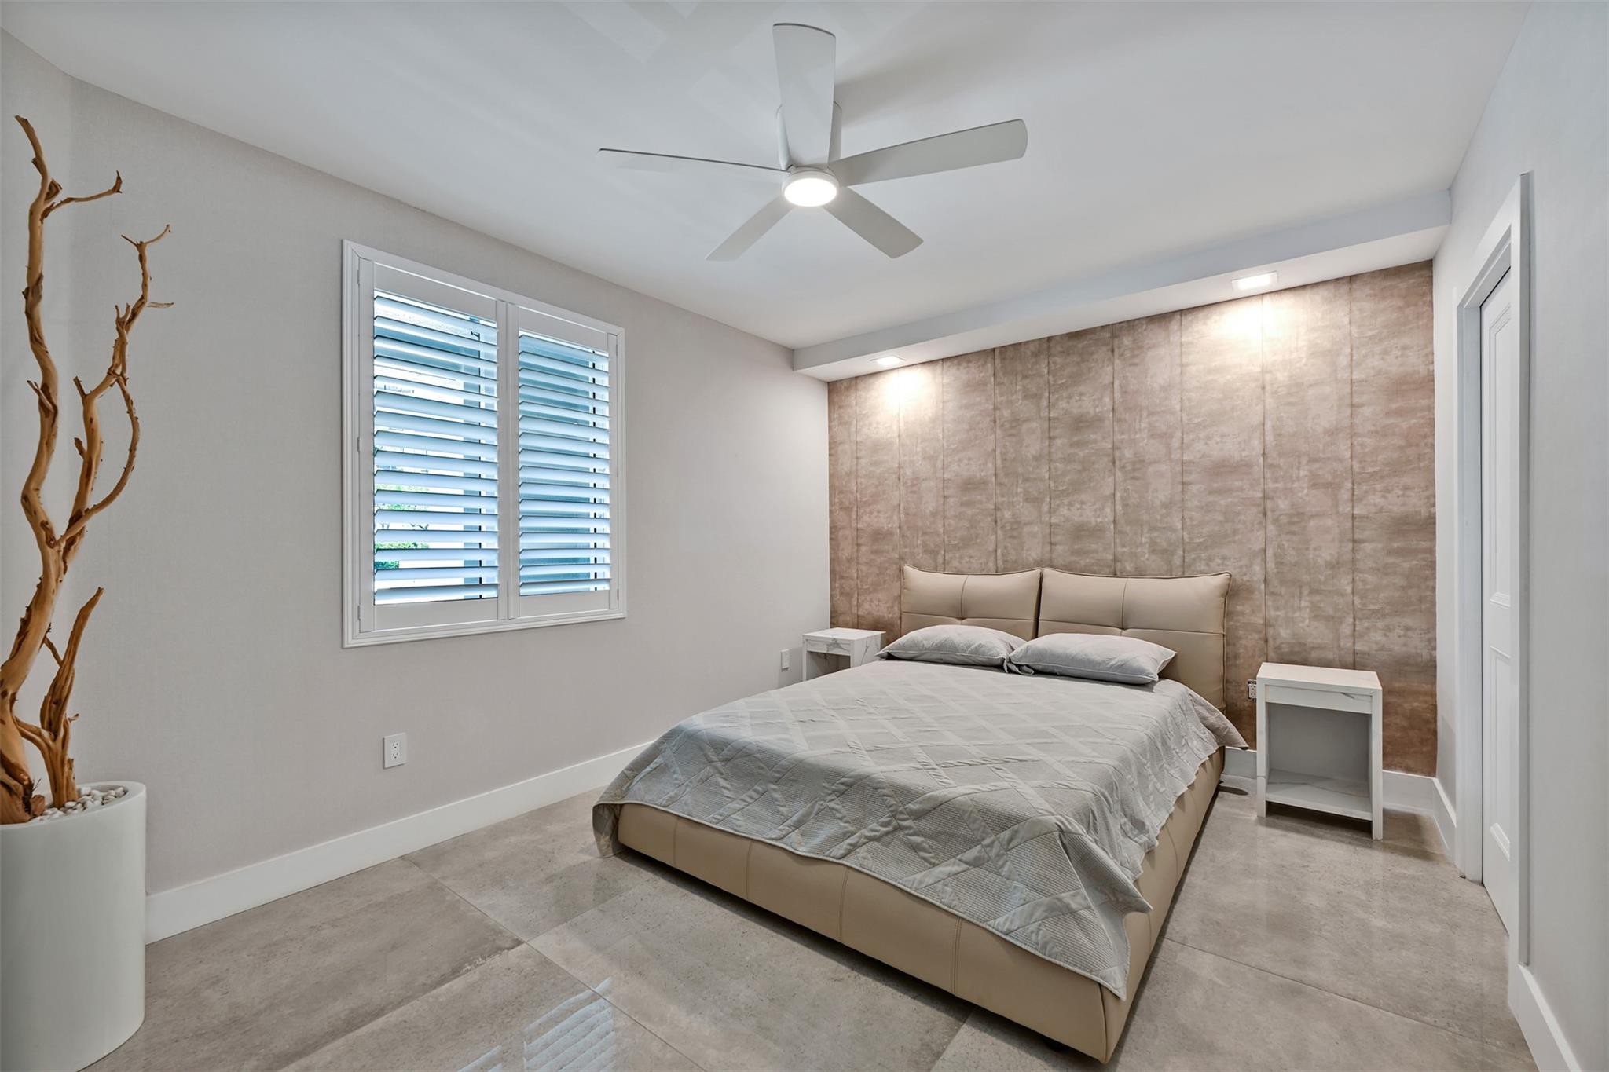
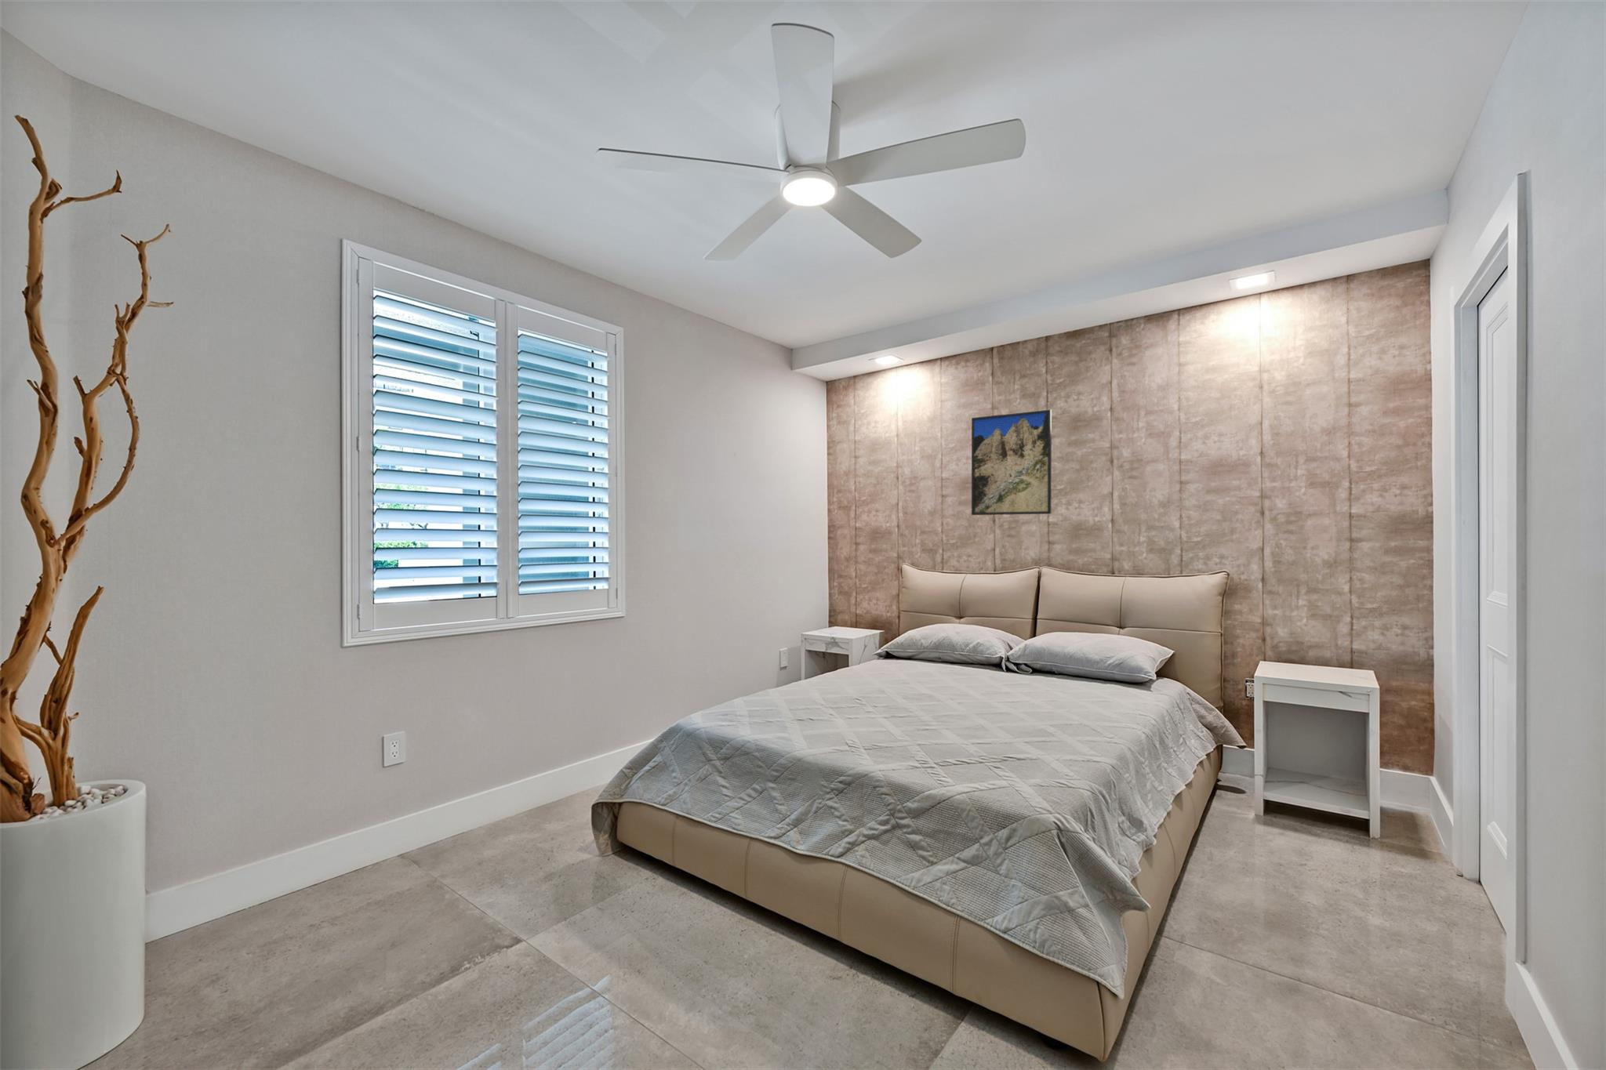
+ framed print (1010, 465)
